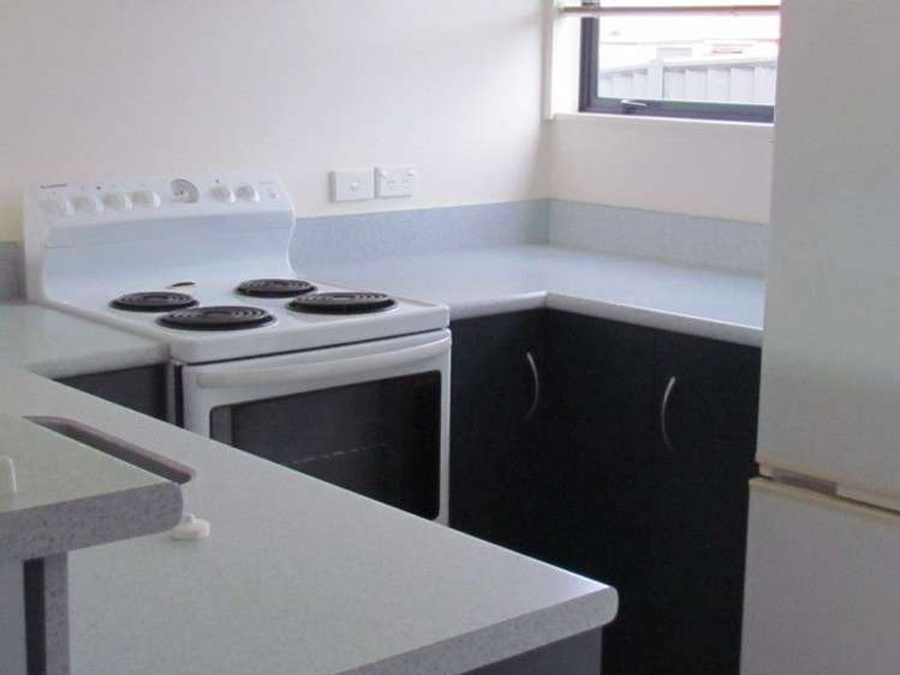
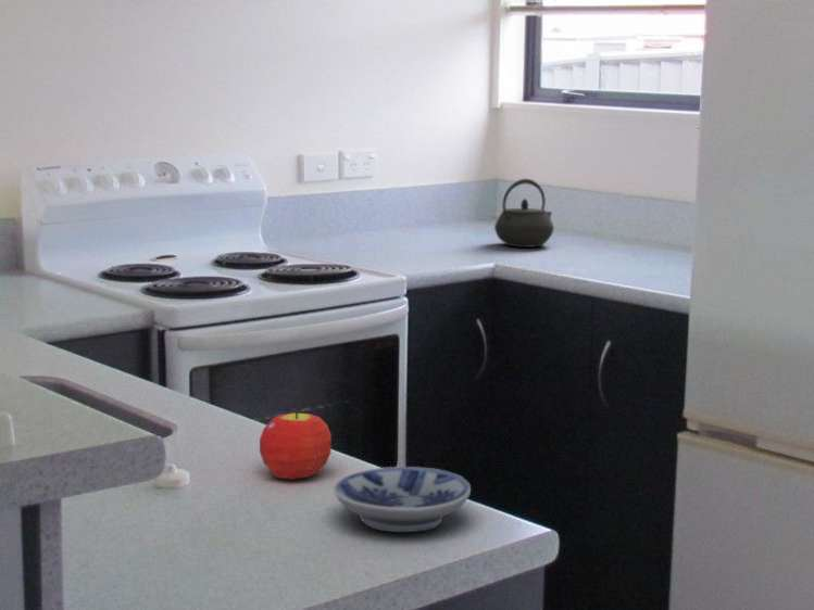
+ fruit (296, 441)
+ bowl (401, 501)
+ kettle (527, 212)
